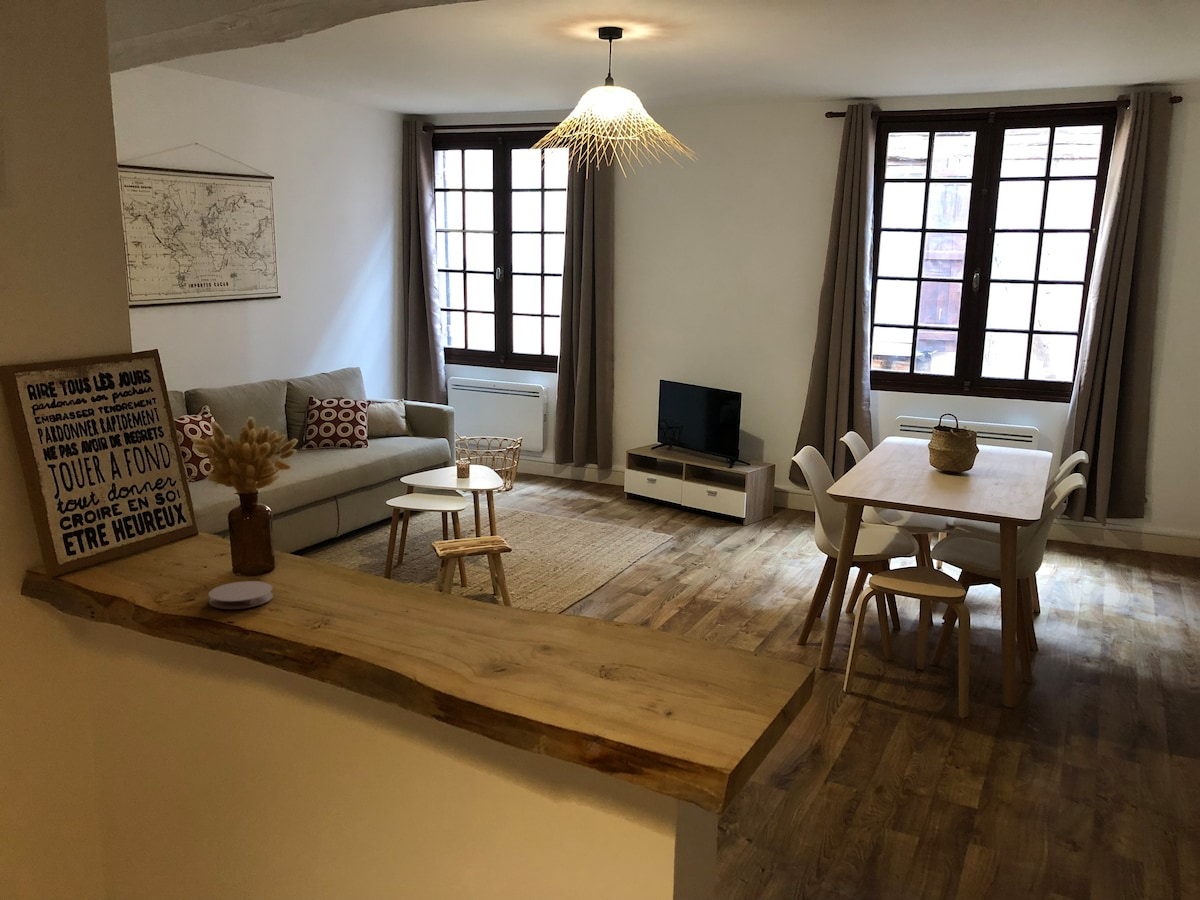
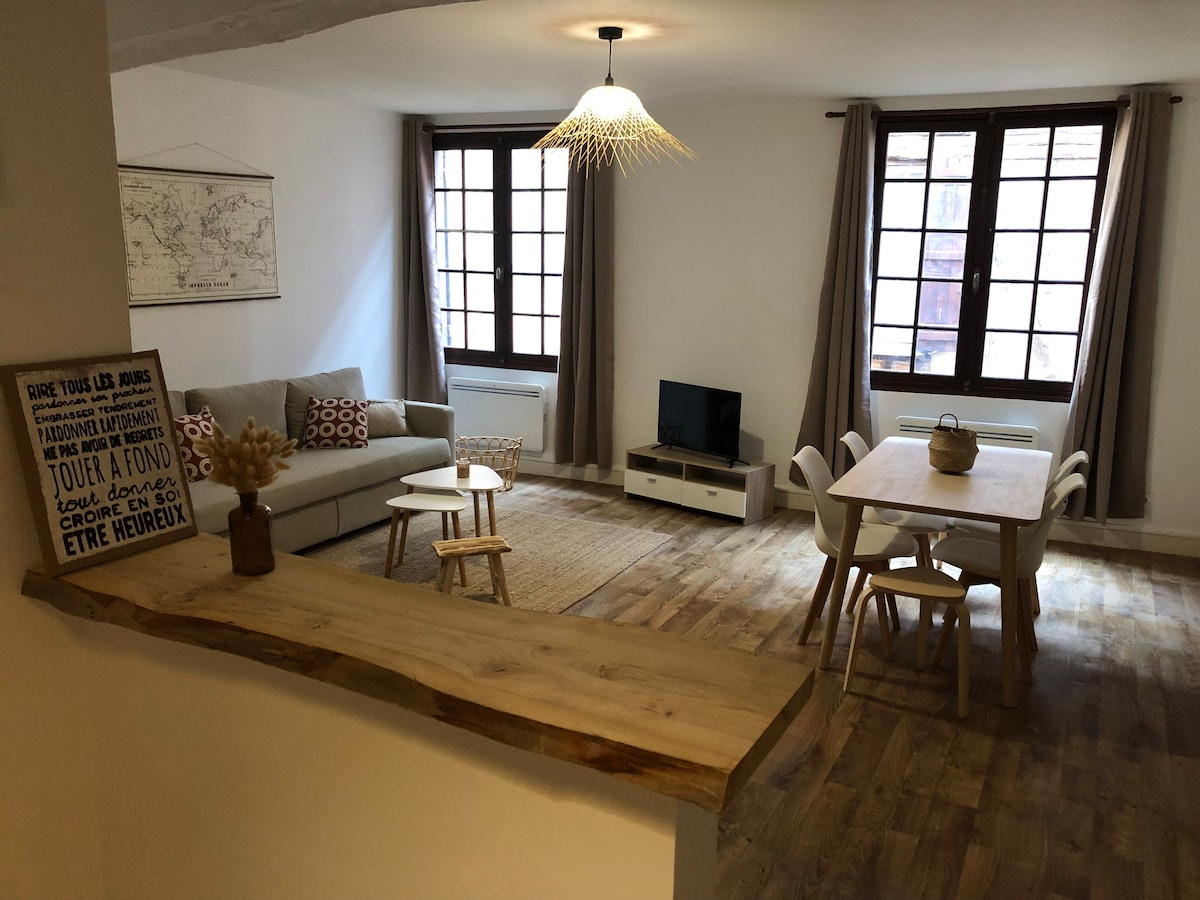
- coaster (241, 594)
